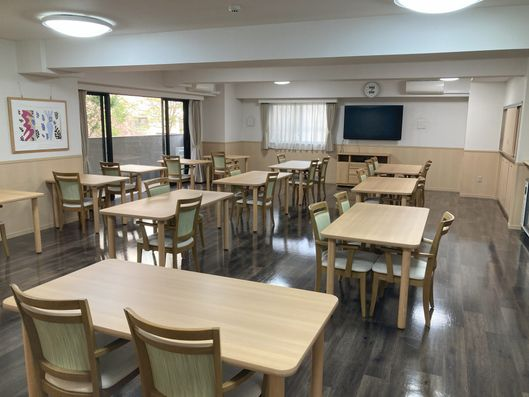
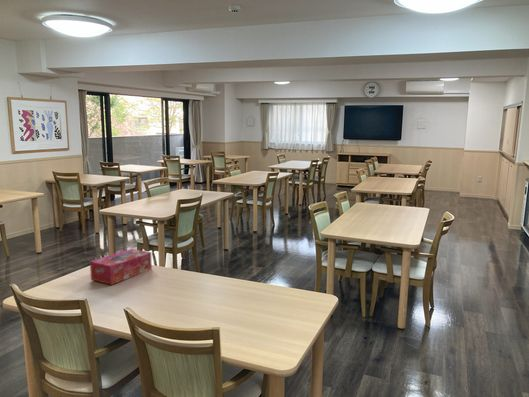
+ tissue box (122, 265)
